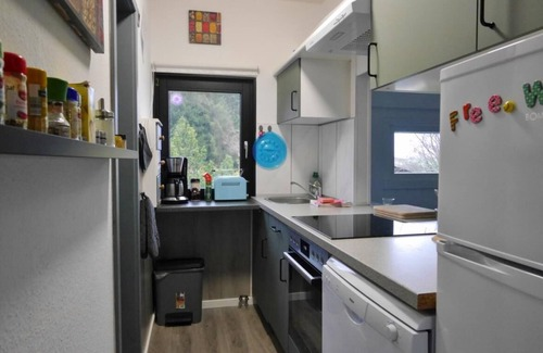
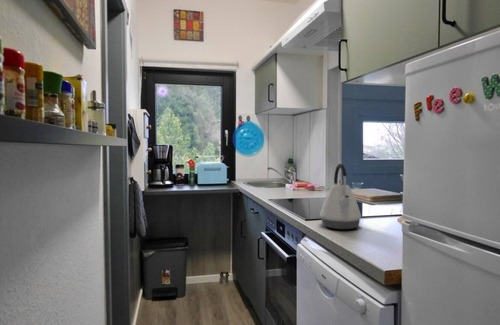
+ kettle (340, 195)
